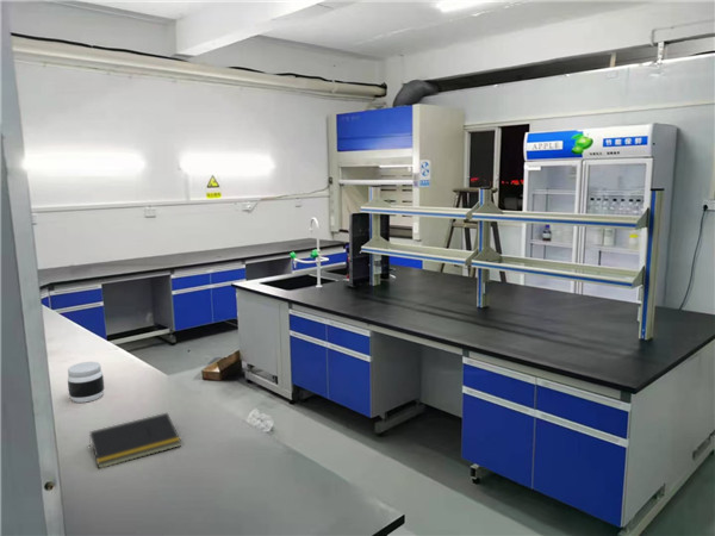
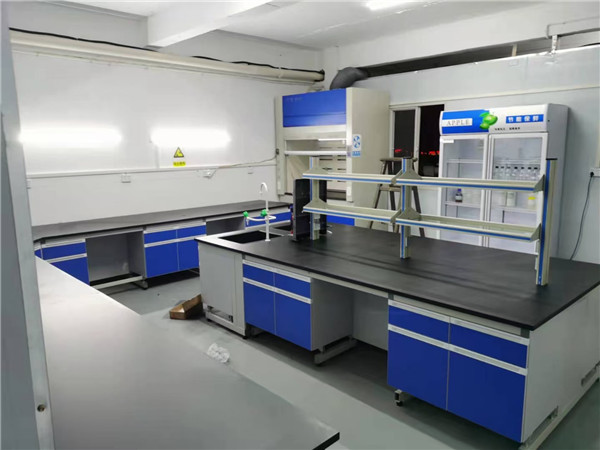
- notepad (135, 438)
- jar (86, 381)
